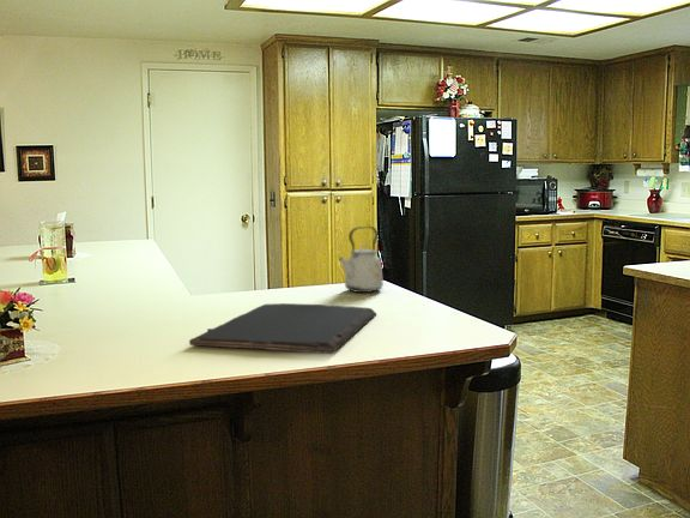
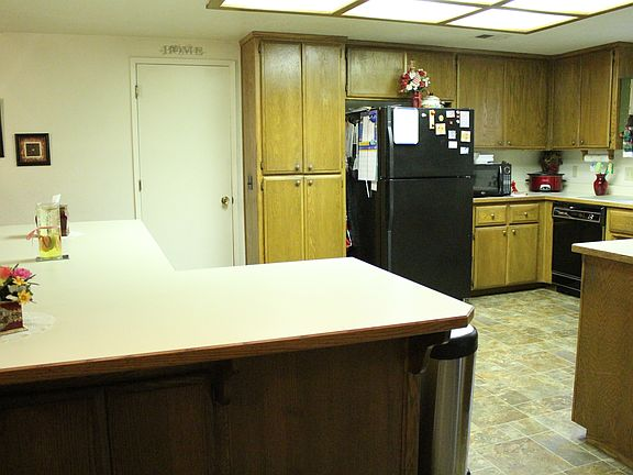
- kettle (358, 259)
- cutting board (291, 324)
